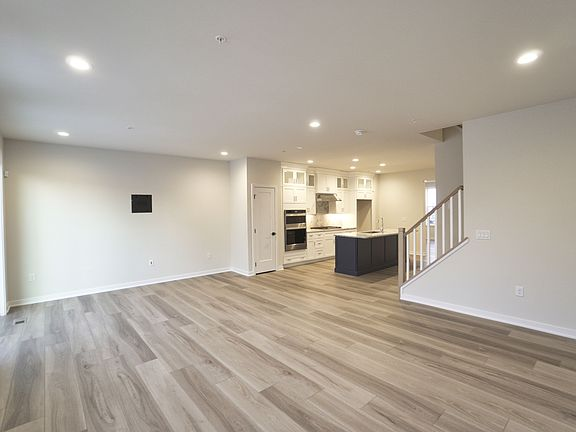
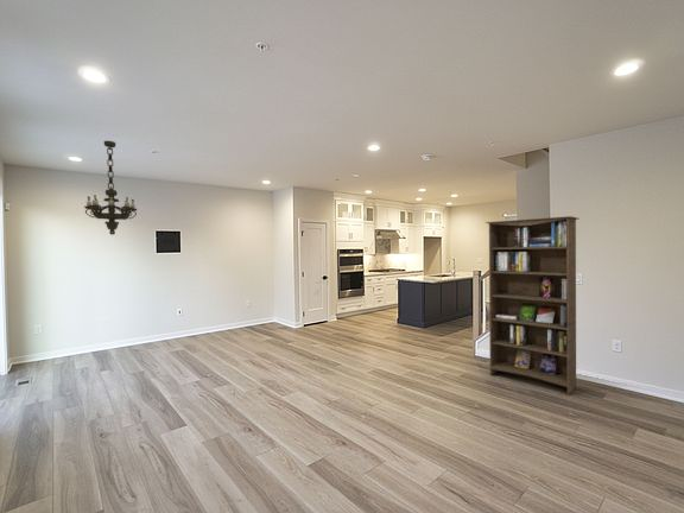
+ bookcase (530, 300)
+ chandelier (110, 188)
